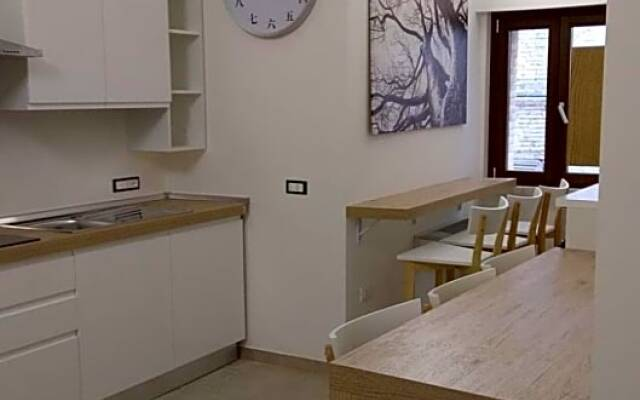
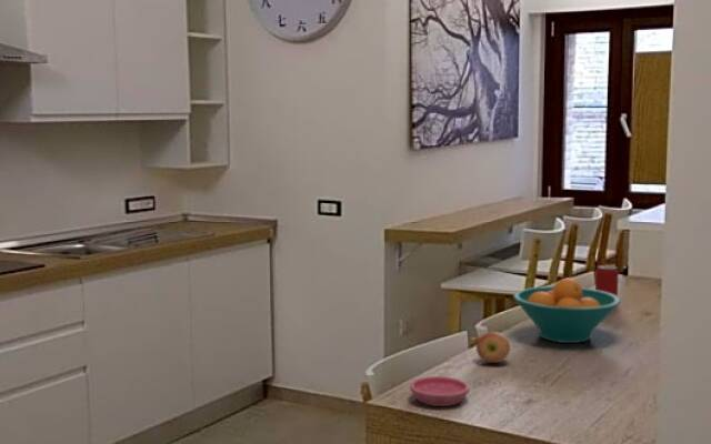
+ fruit bowl (565, 307)
+ saucer (439, 392)
+ apple (492, 347)
+ beer can (607, 285)
